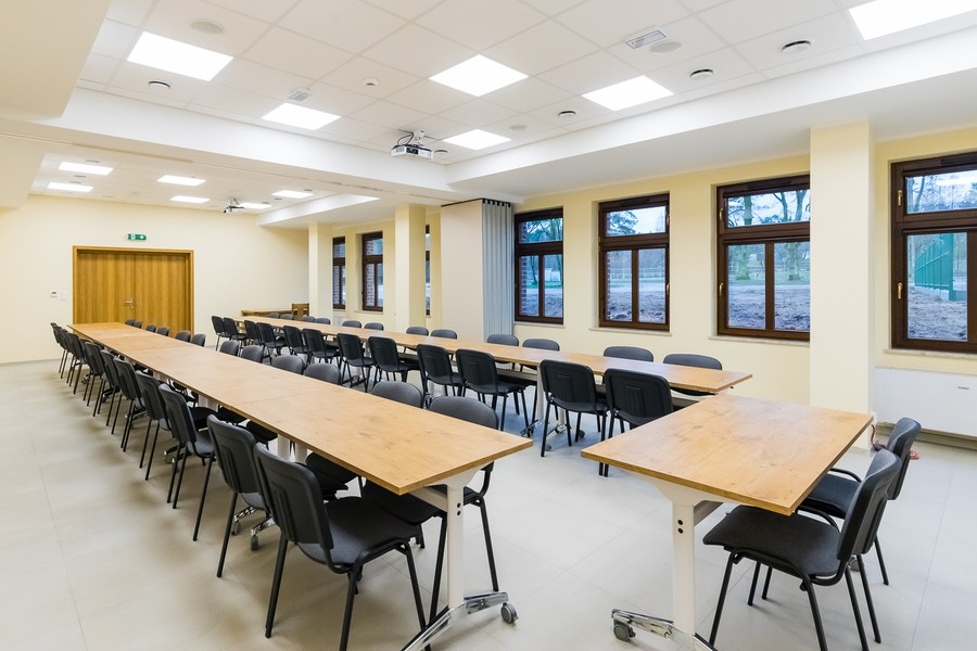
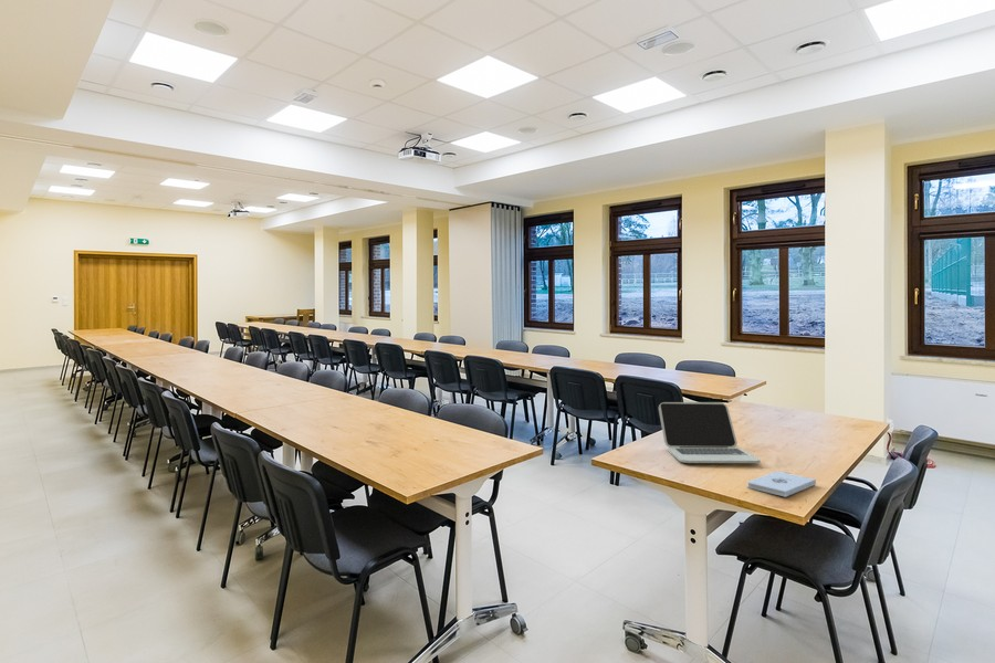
+ notepad (781, 483)
+ laptop (705, 430)
